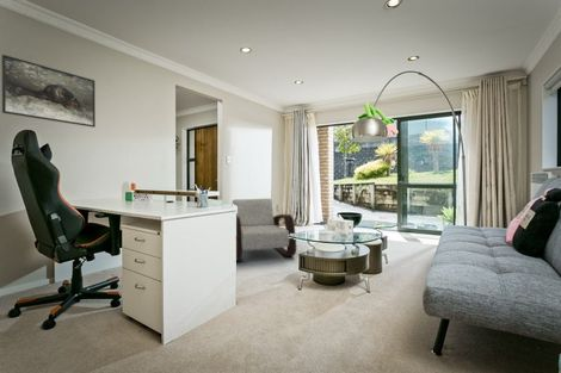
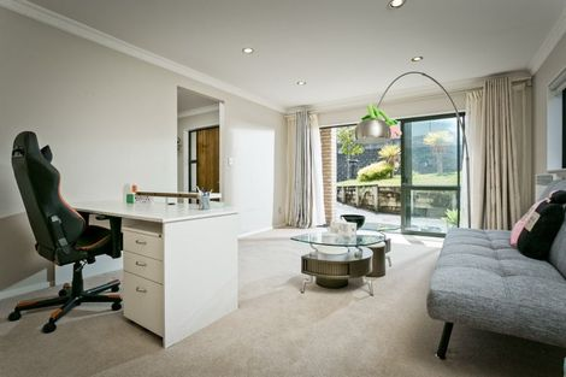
- armchair (258, 226)
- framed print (53, 94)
